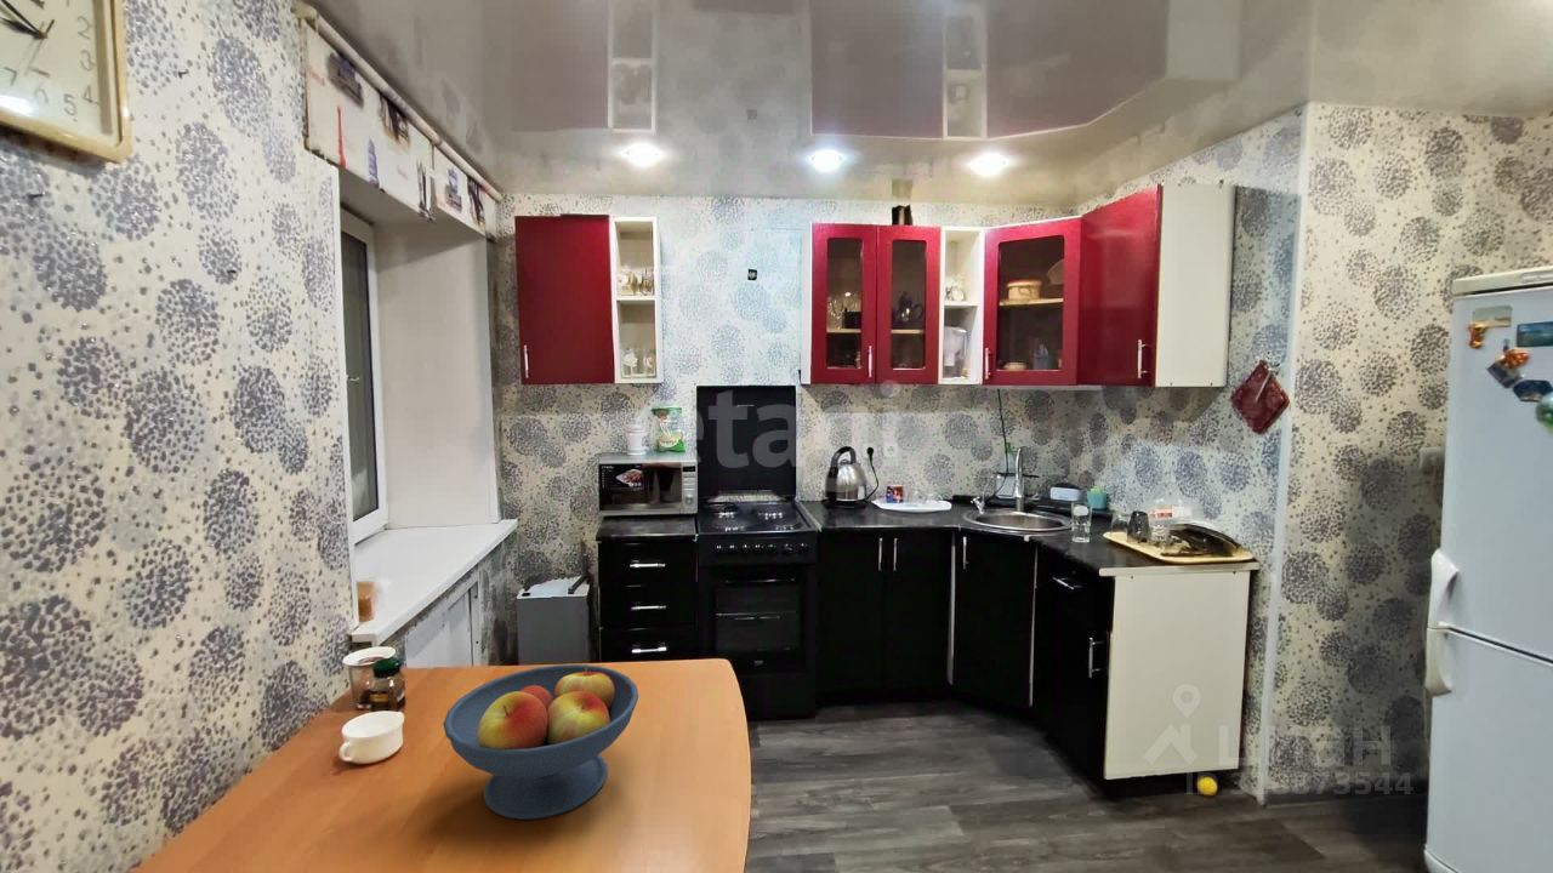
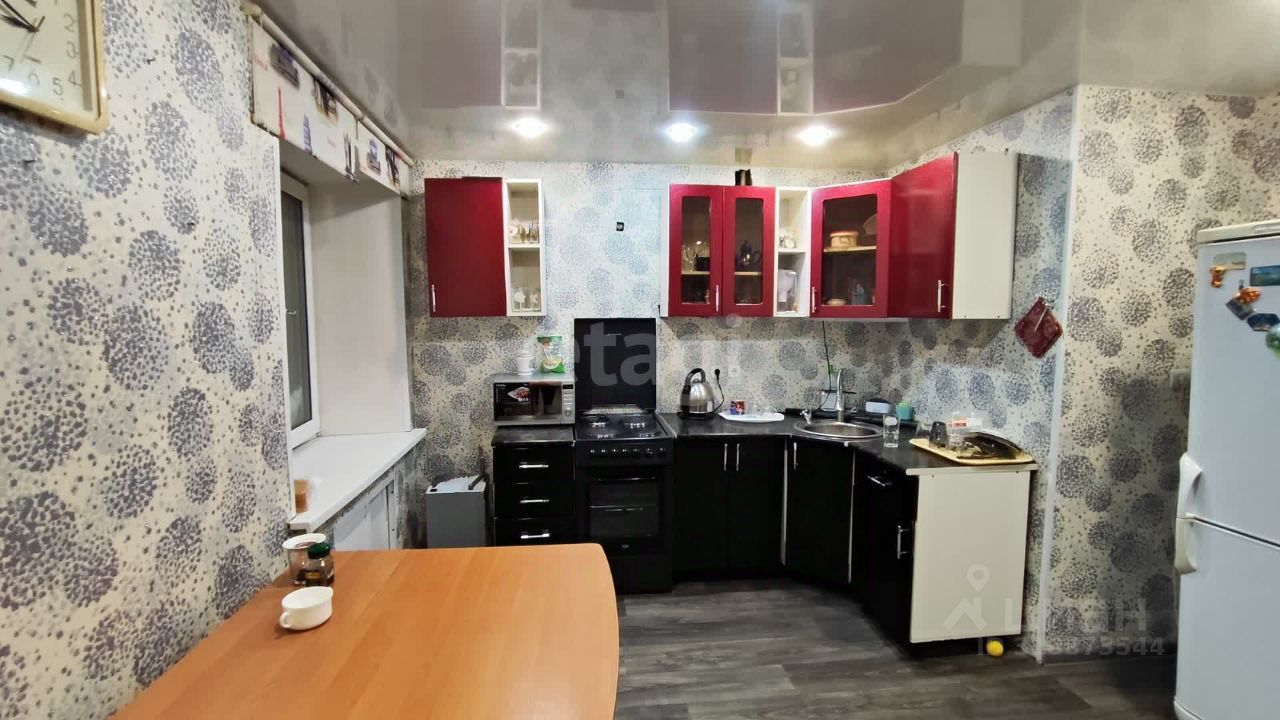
- fruit bowl (546, 728)
